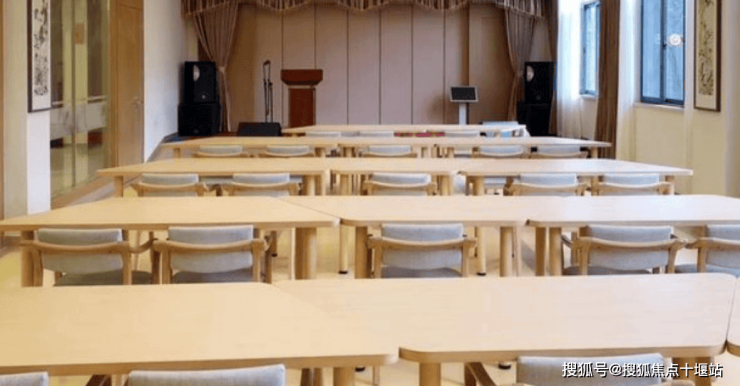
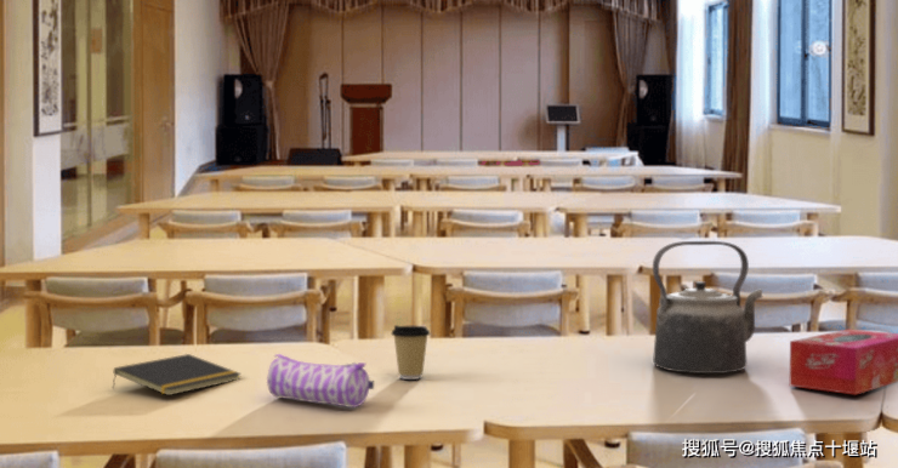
+ pencil case (318, 379)
+ notepad (178, 373)
+ kettle (709, 303)
+ tissue box (851, 359)
+ coffee cup (410, 350)
